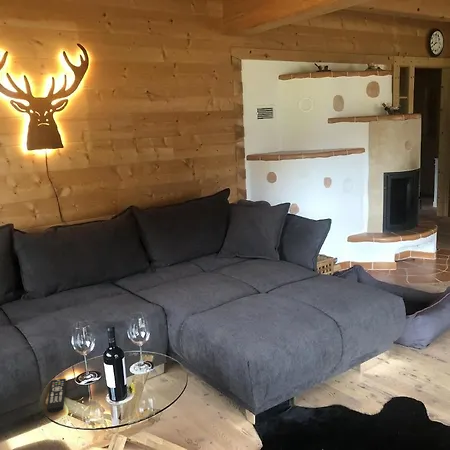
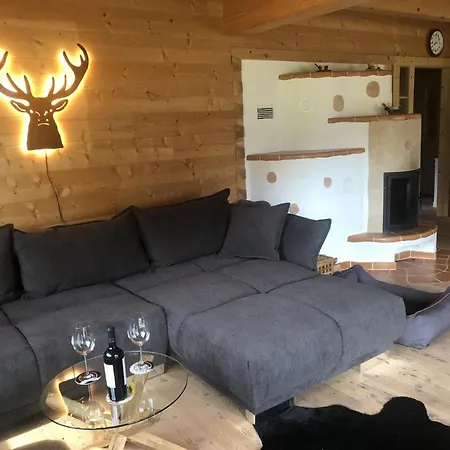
- remote control (57, 394)
